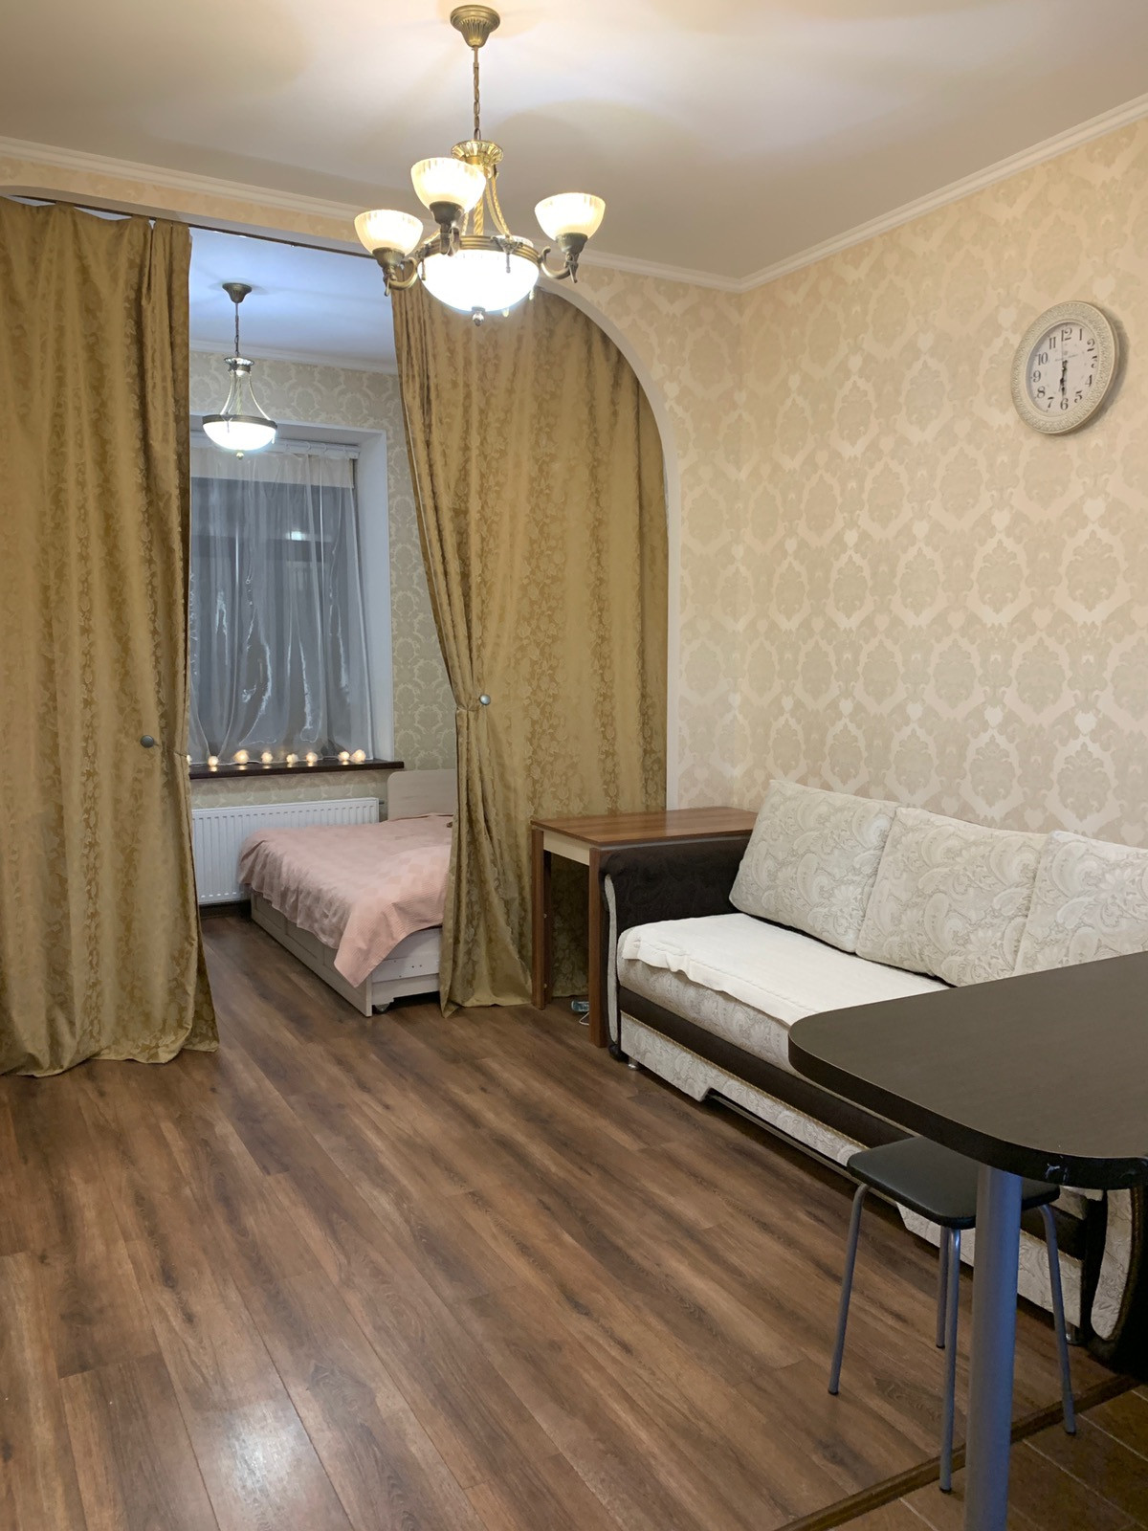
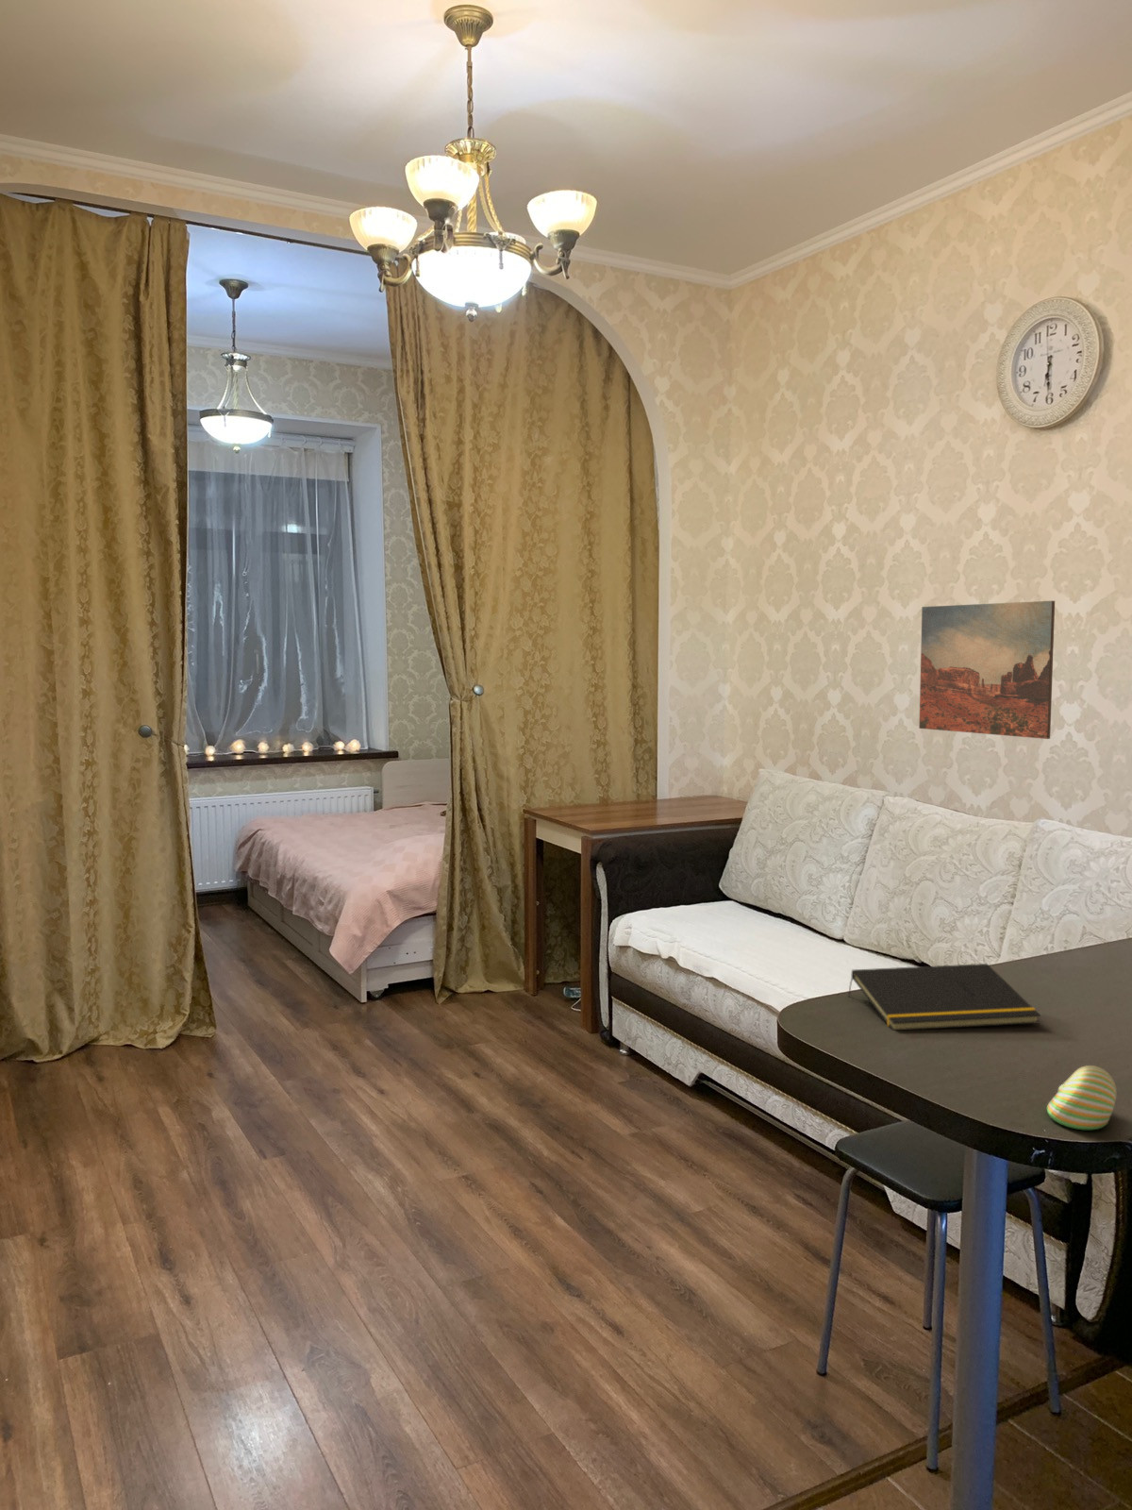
+ notepad (942, 995)
+ decorative egg (1083, 1091)
+ wall art (982, 668)
